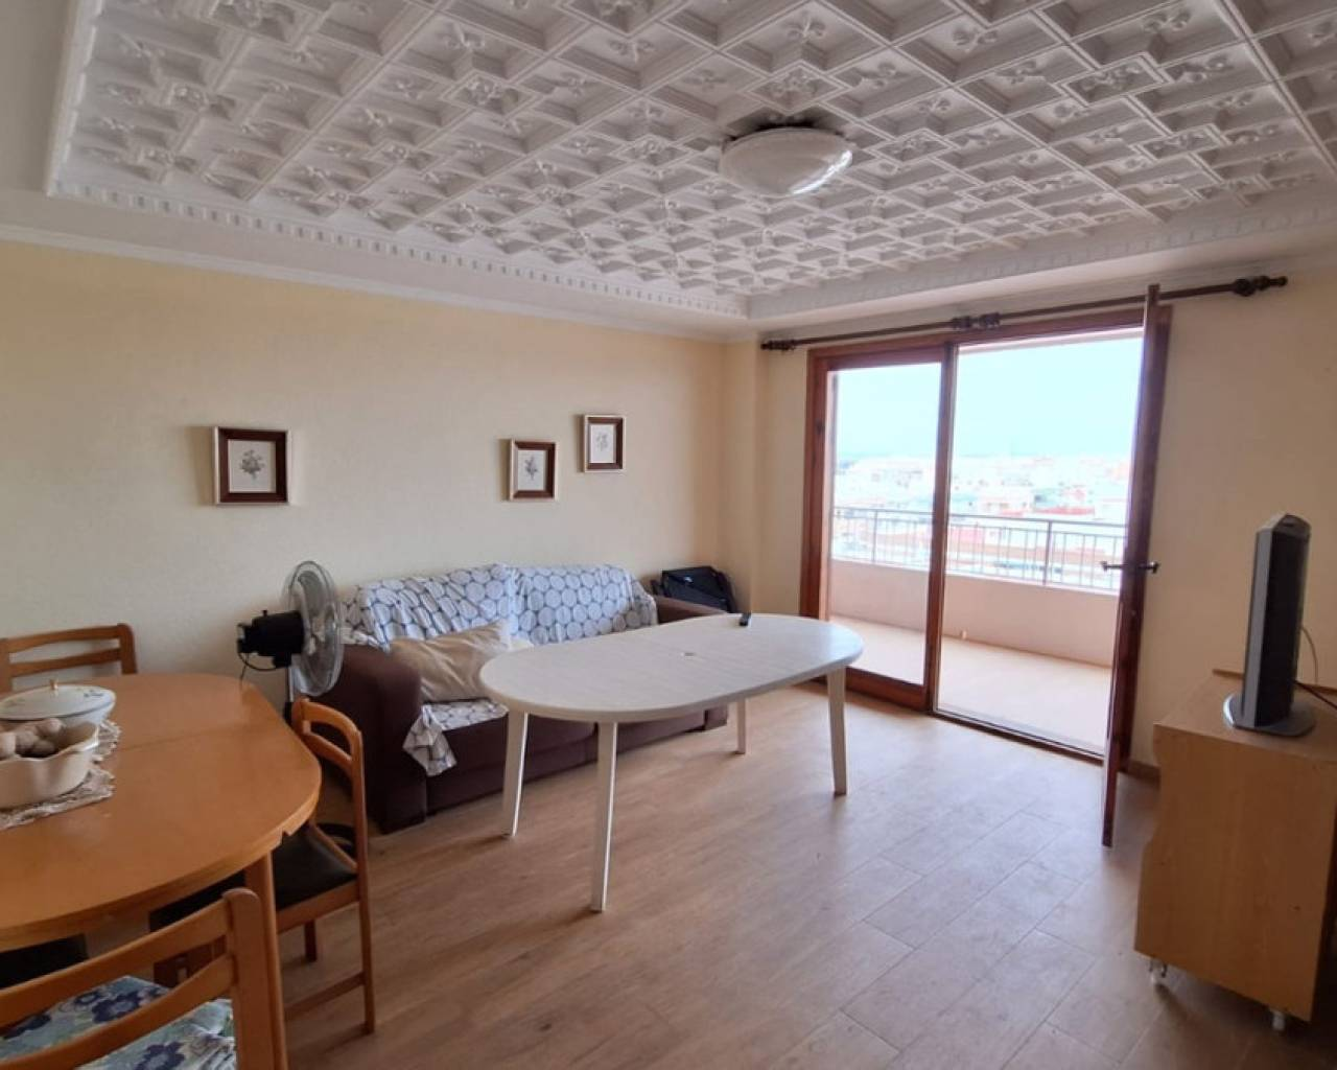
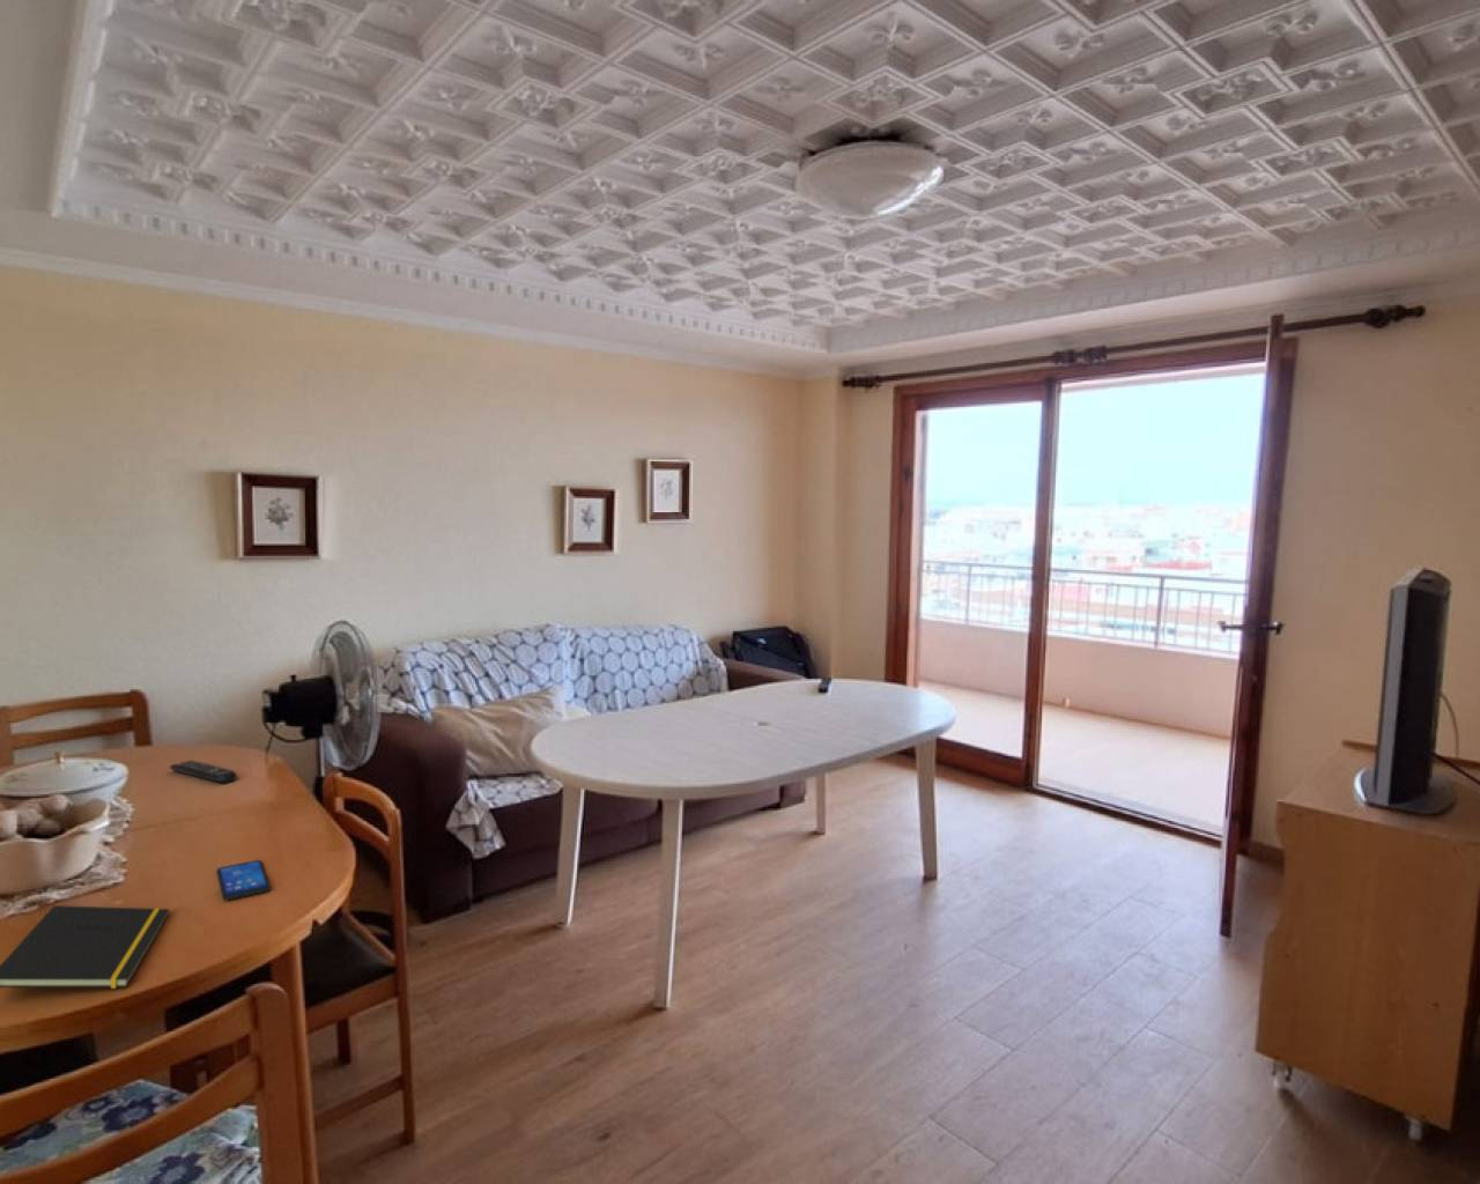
+ notepad (87, 944)
+ remote control (202, 771)
+ smartphone (243, 878)
